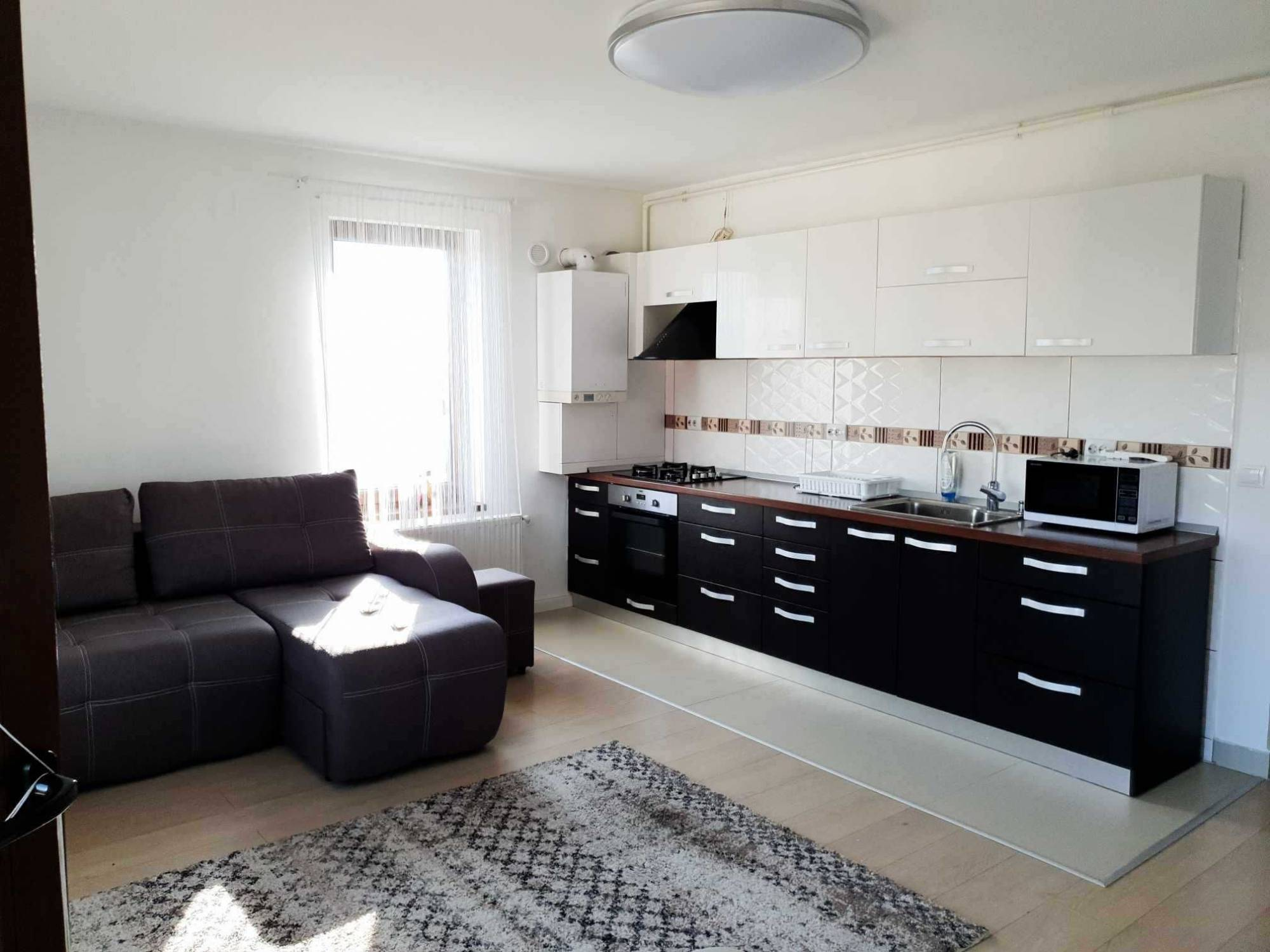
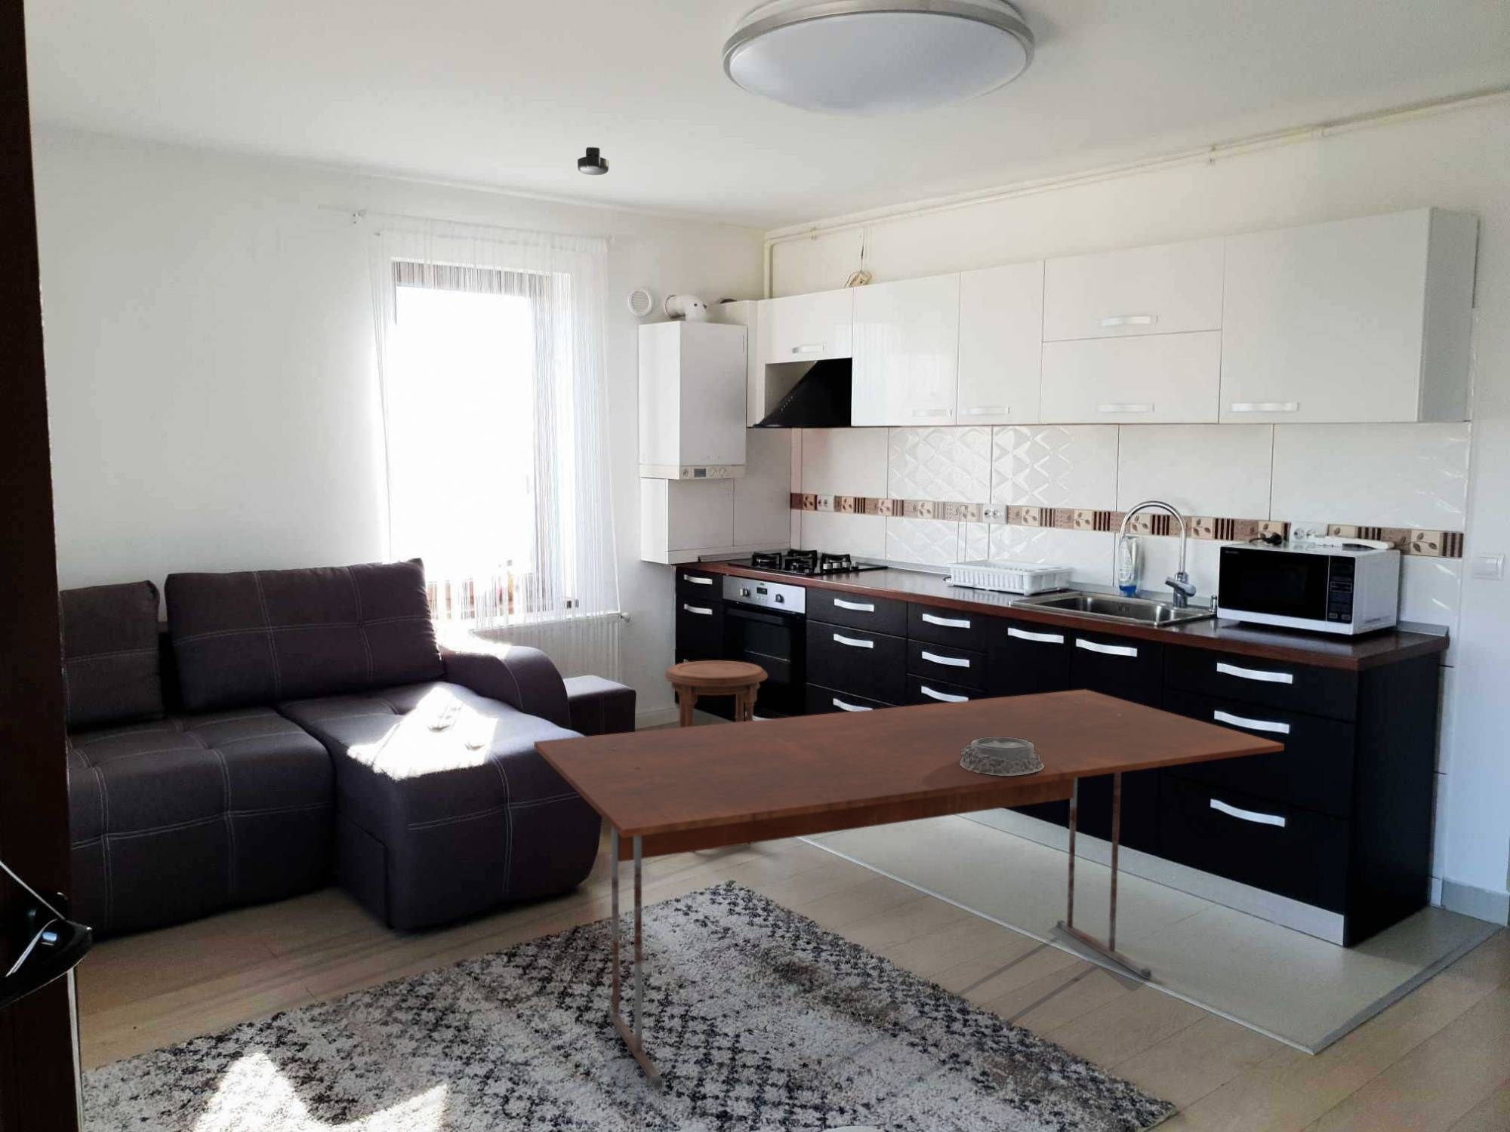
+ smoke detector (592, 159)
+ dining table (901, 822)
+ mortar (1001, 750)
+ side table (693, 727)
